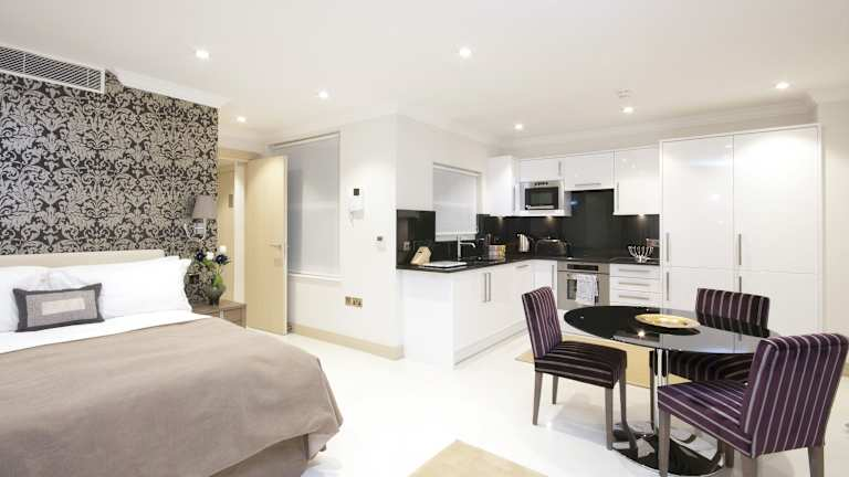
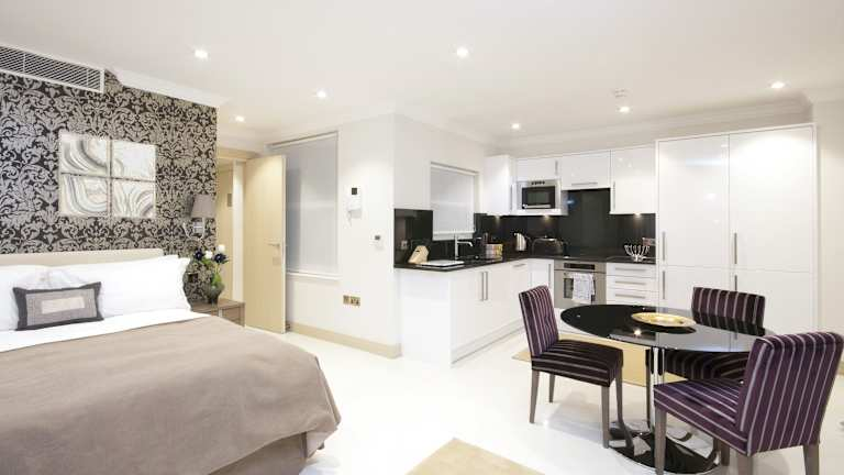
+ wall art (109, 176)
